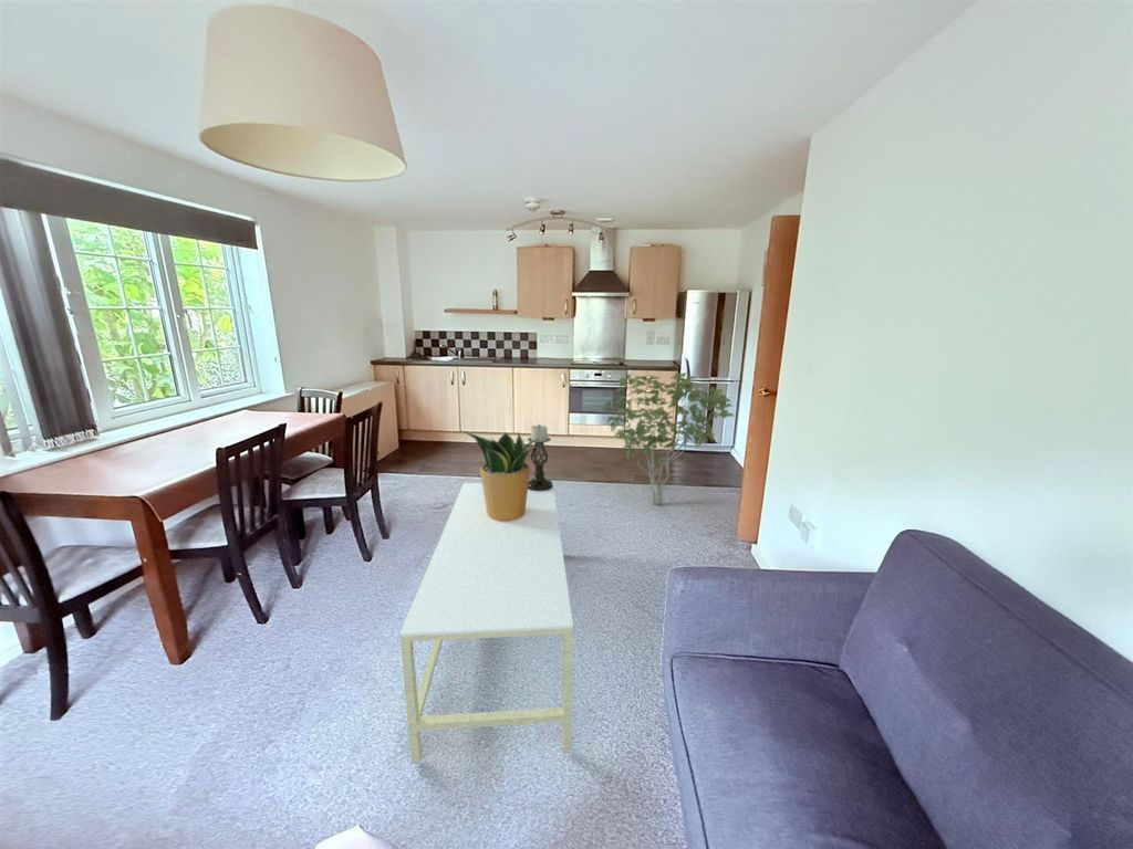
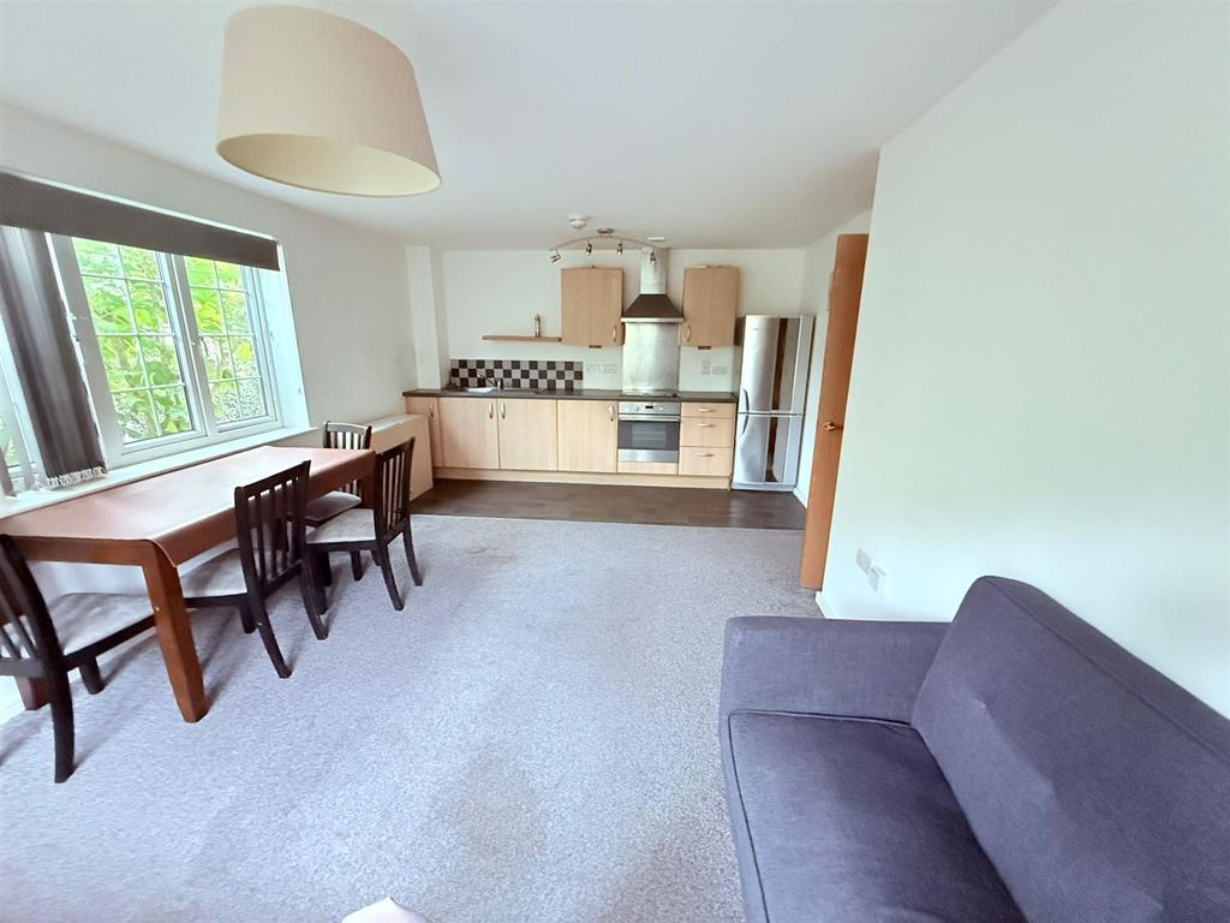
- potted plant (505, 474)
- shrub (665, 440)
- candle holder (539, 454)
- coffee table (502, 580)
